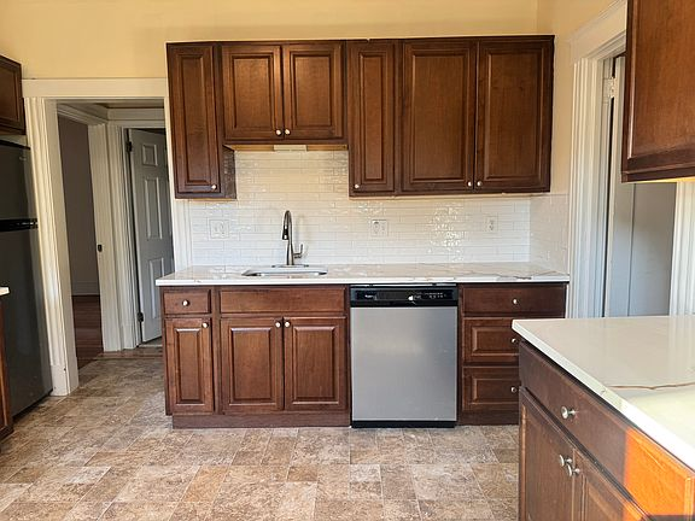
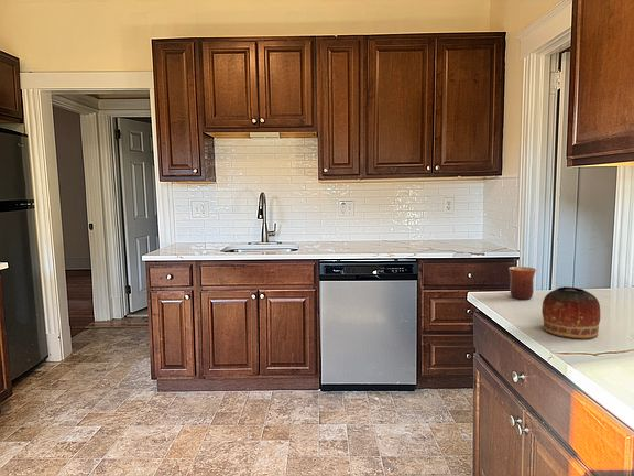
+ mug (522, 282)
+ bowl (570, 310)
